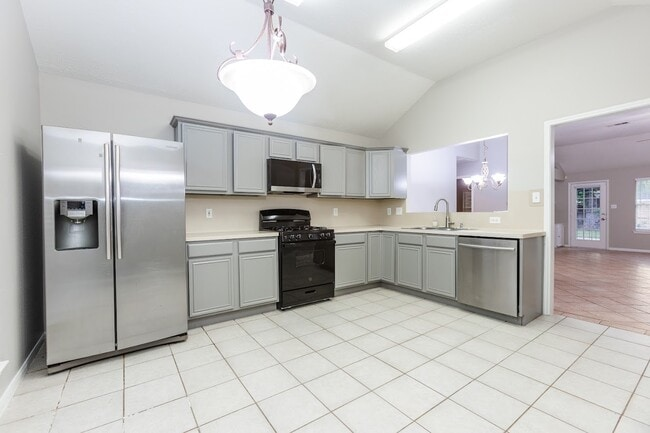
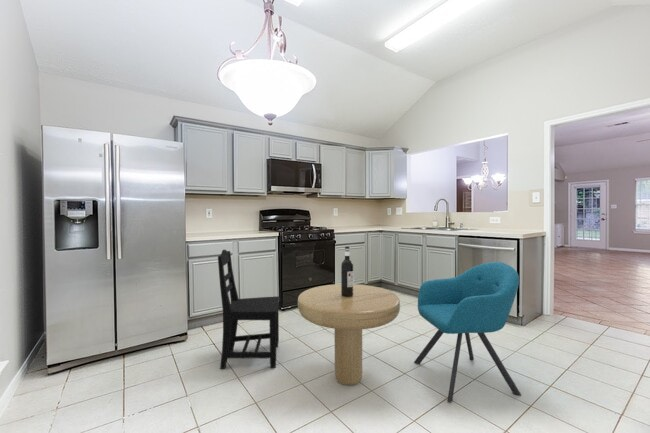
+ chair (467, 320)
+ chair (251, 303)
+ dining table (348, 312)
